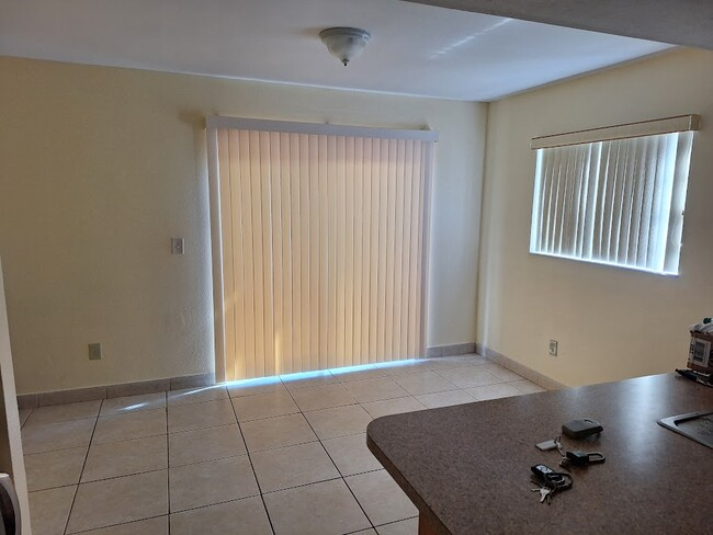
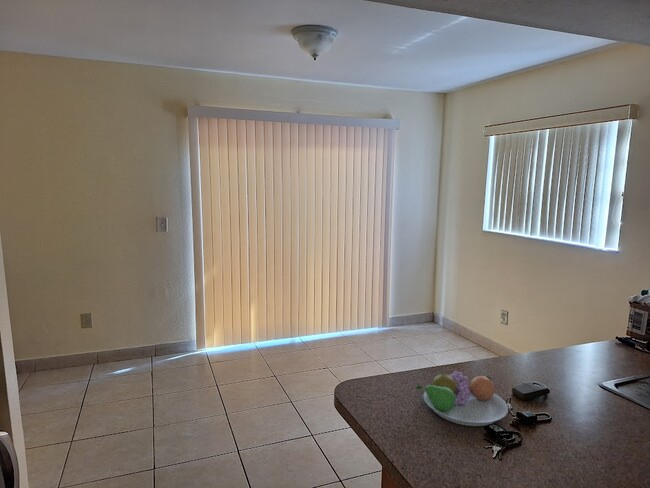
+ fruit bowl (461, 392)
